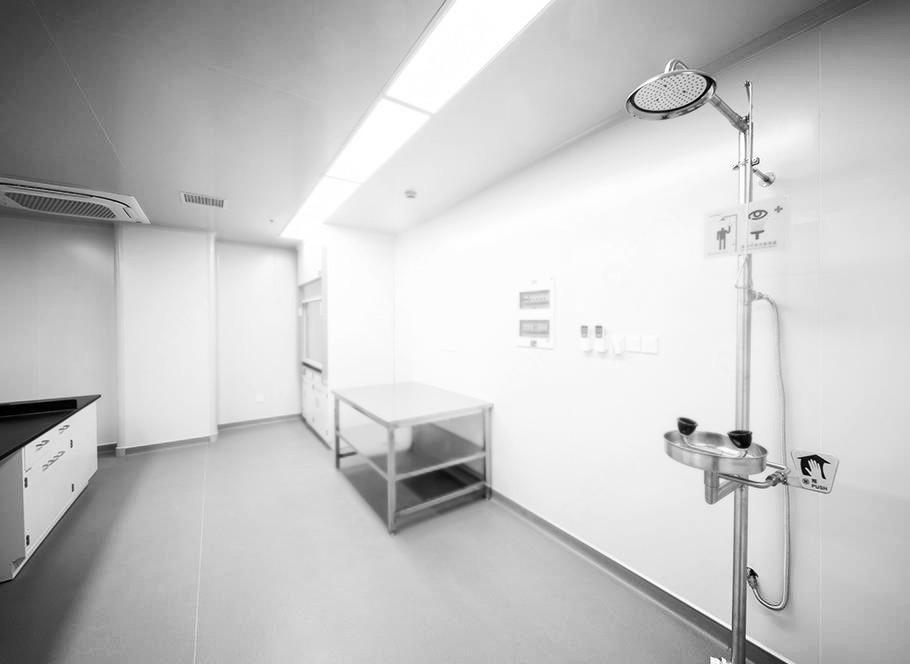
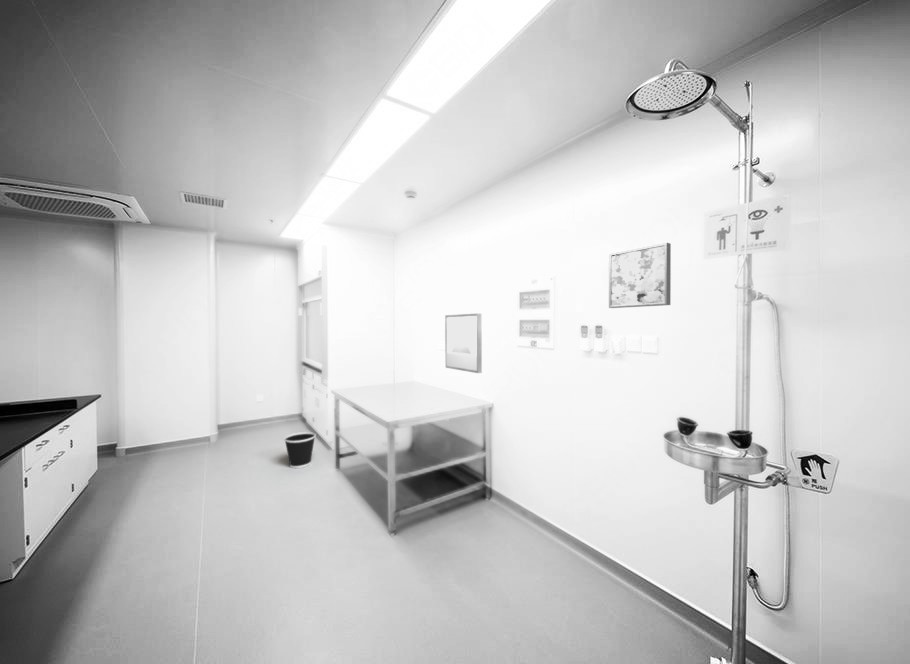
+ wastebasket (300, 450)
+ wall art (462, 342)
+ wall art (637, 277)
